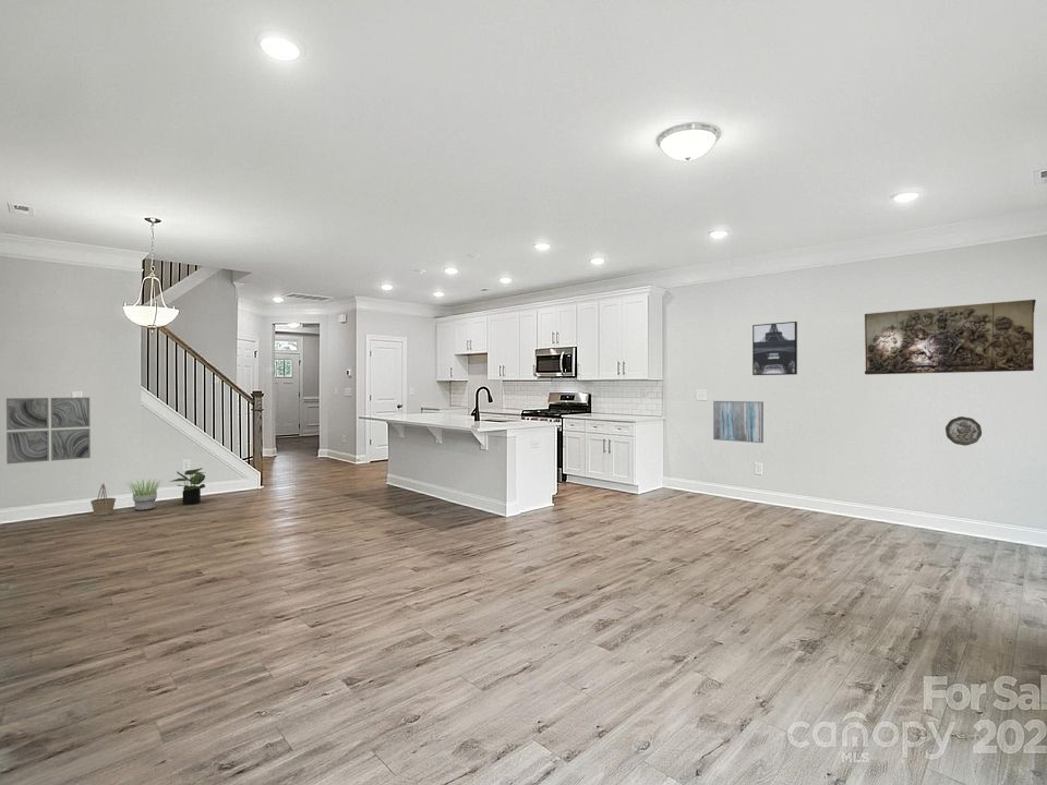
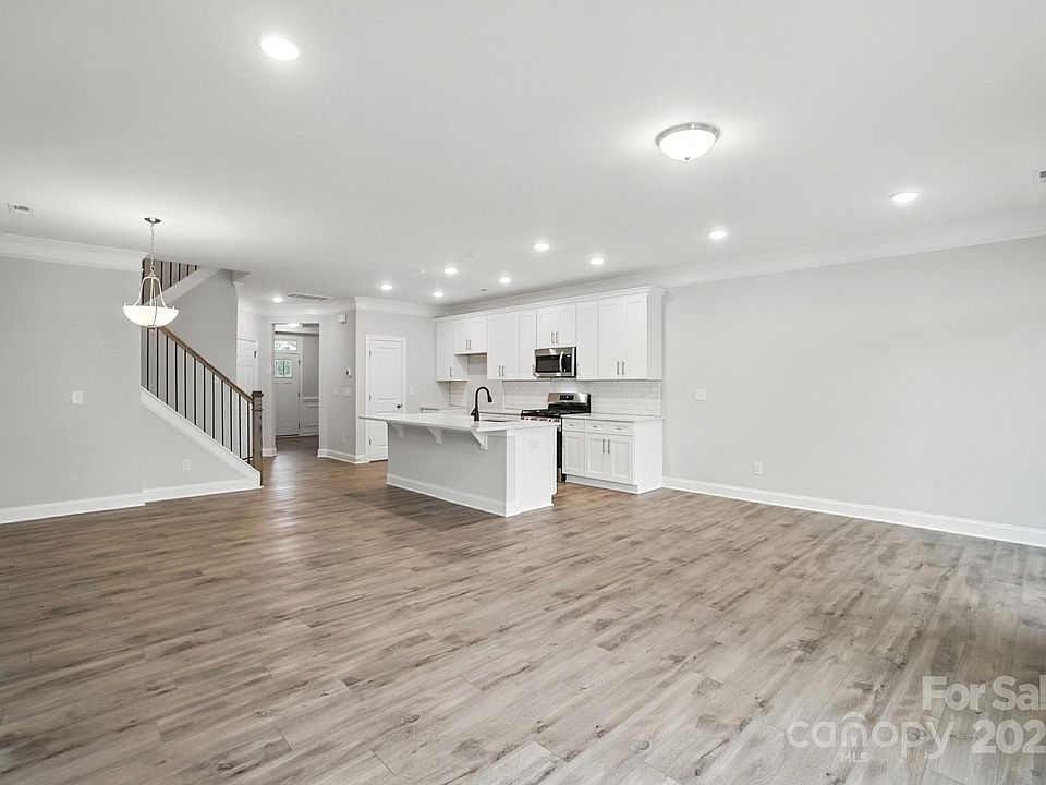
- potted plant (144, 494)
- wall art (48, 427)
- basket (103, 498)
- potted plant (191, 484)
- wall art (774, 349)
- relief panel (941, 339)
- wall art (737, 421)
- decorative plate (963, 431)
